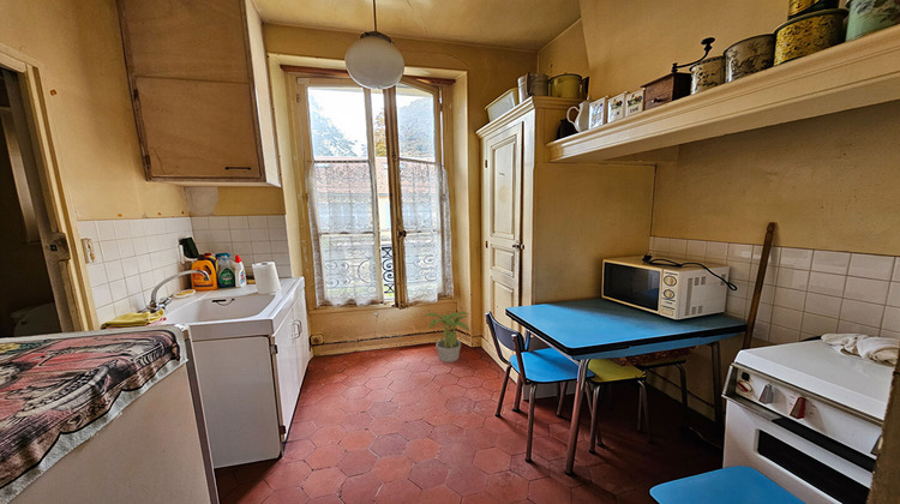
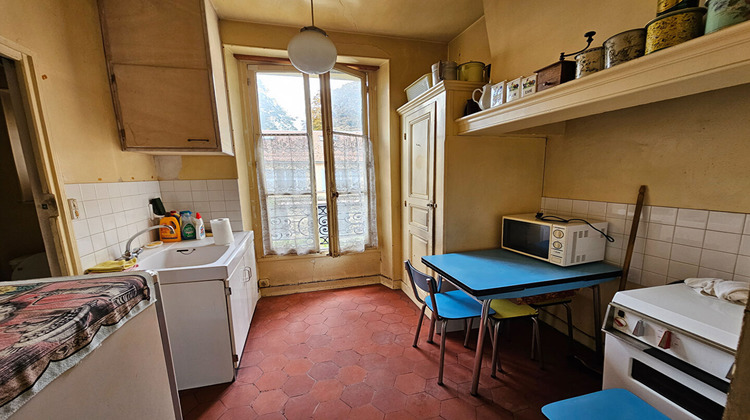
- potted plant (448, 335)
